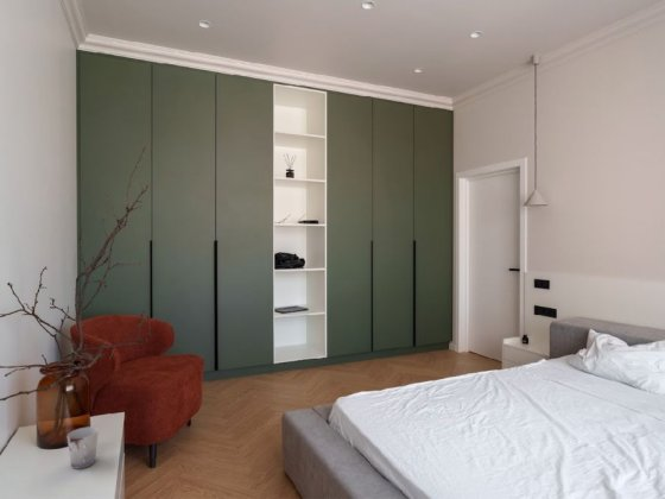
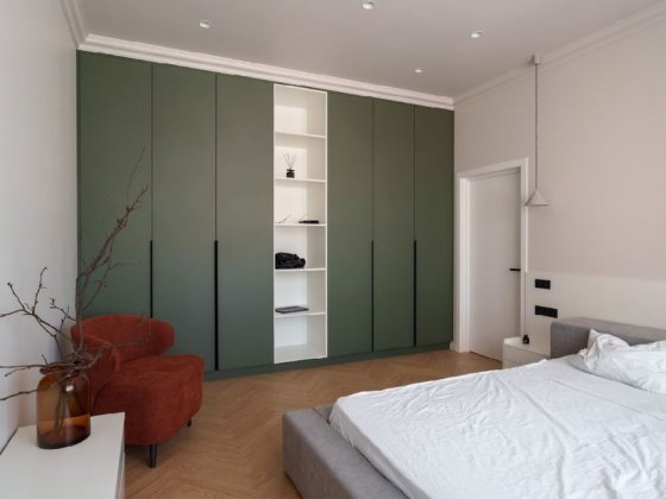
- cup (83, 449)
